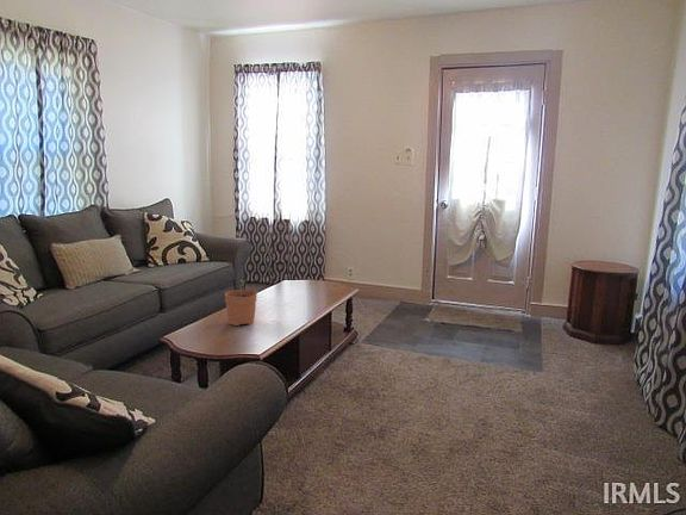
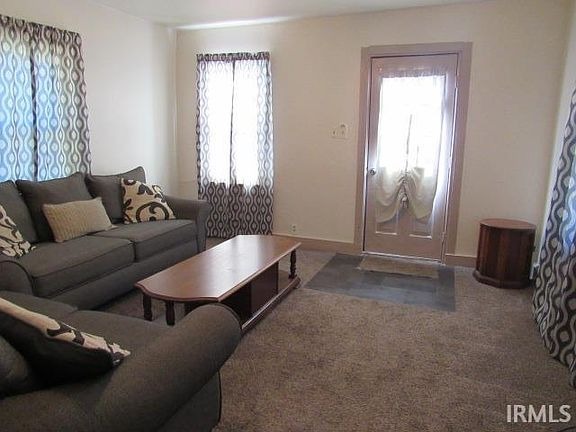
- plant pot (241, 300)
